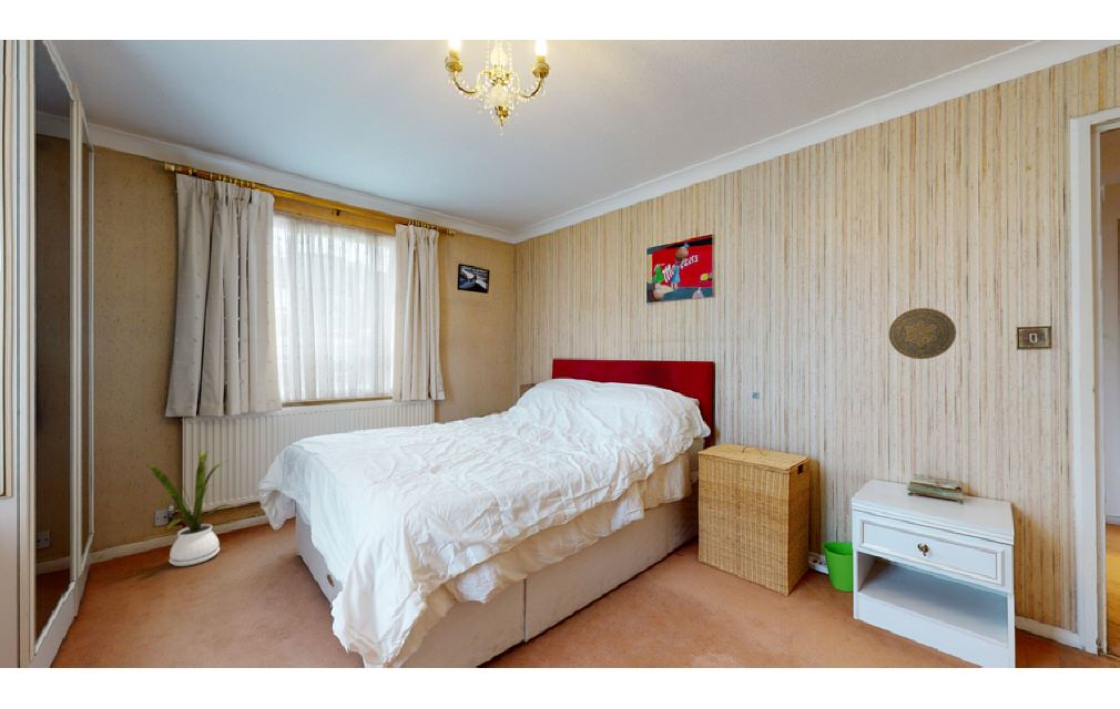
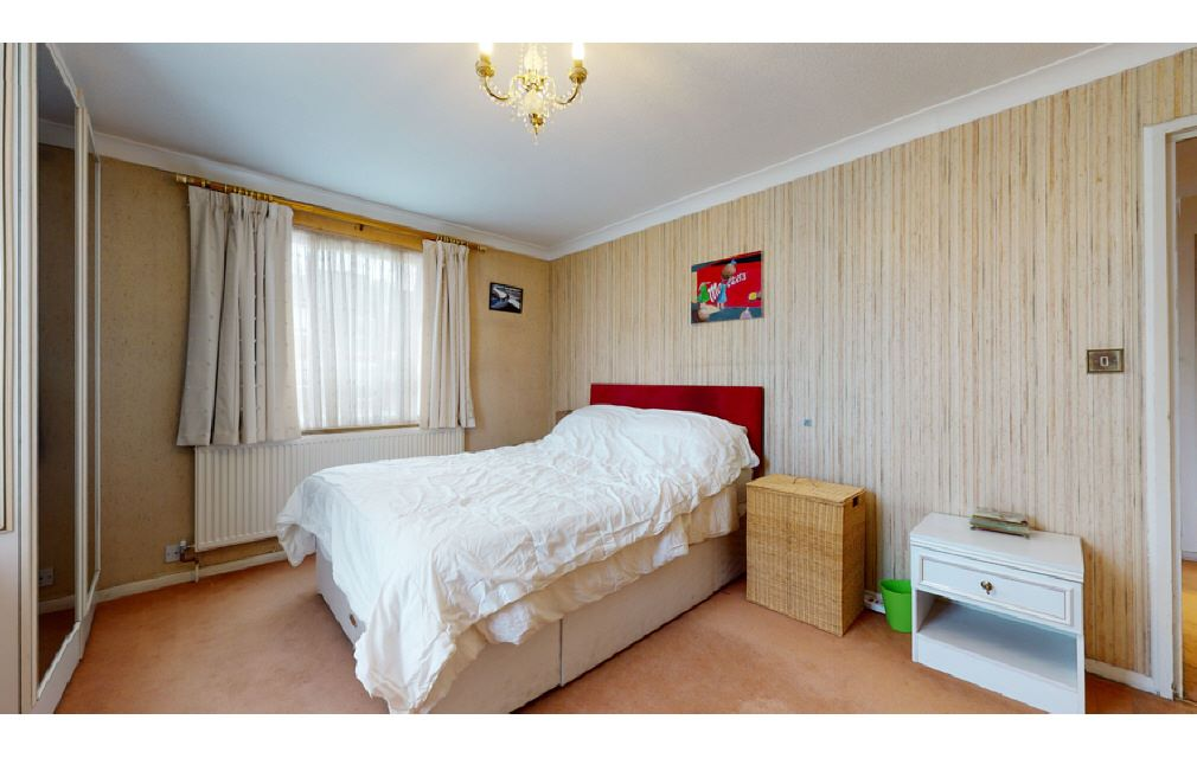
- decorative plate (920, 333)
- house plant (189, 502)
